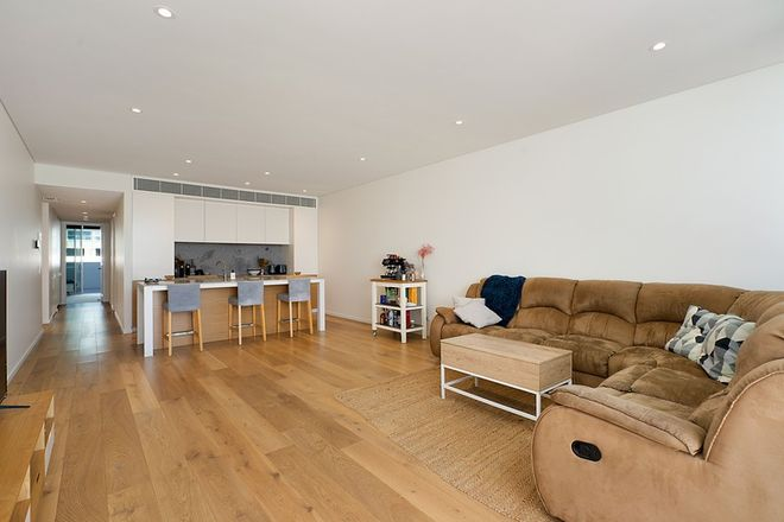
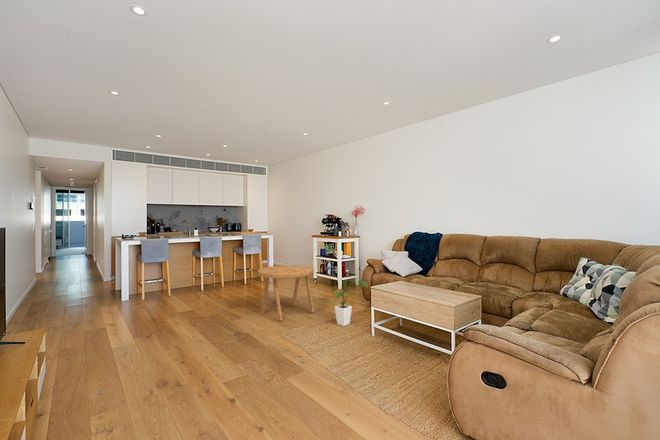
+ house plant (345, 301)
+ side table (278, 293)
